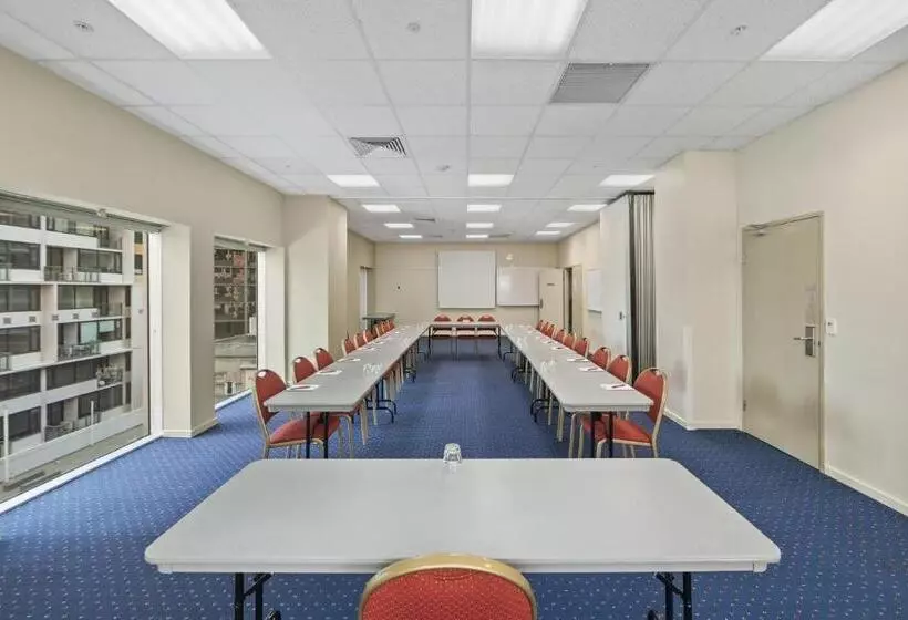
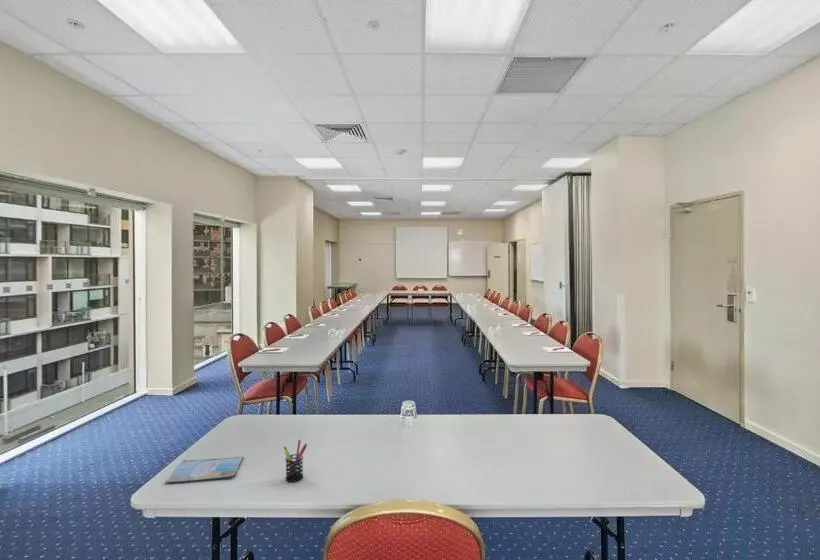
+ pen holder (292, 459)
+ book (207, 468)
